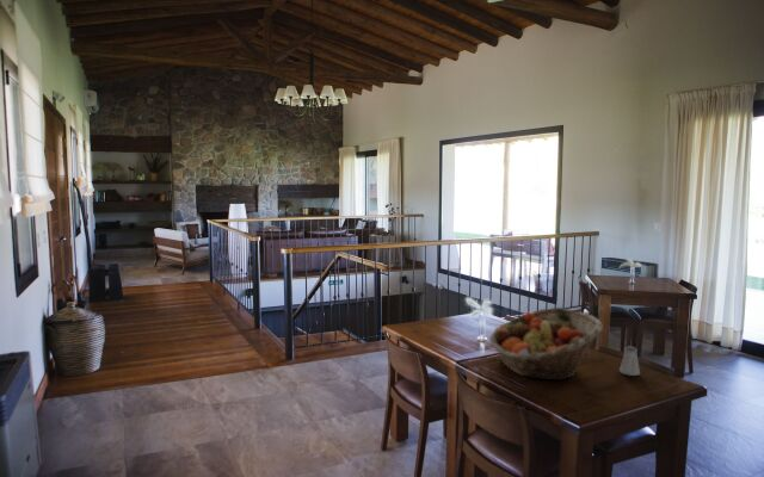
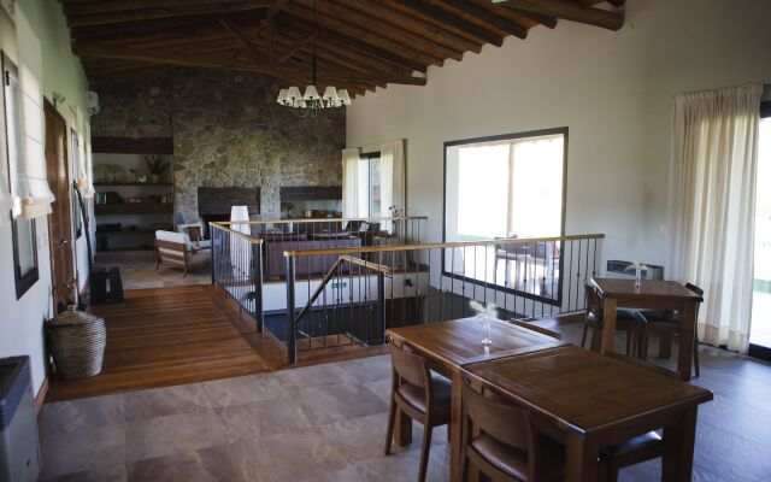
- fruit basket (543, 340)
- saltshaker (630, 359)
